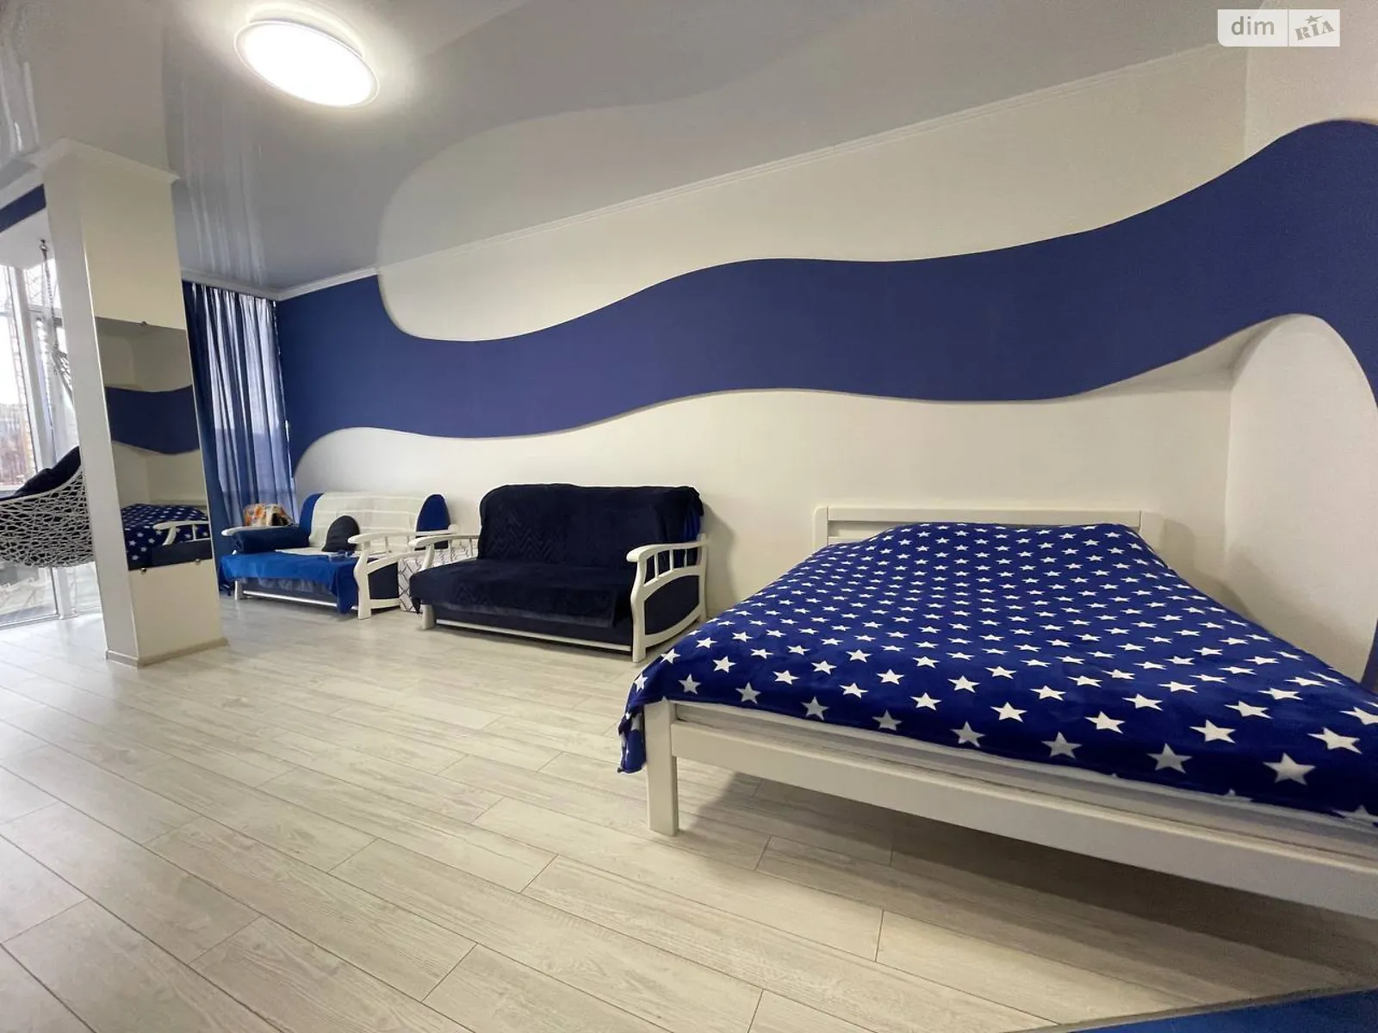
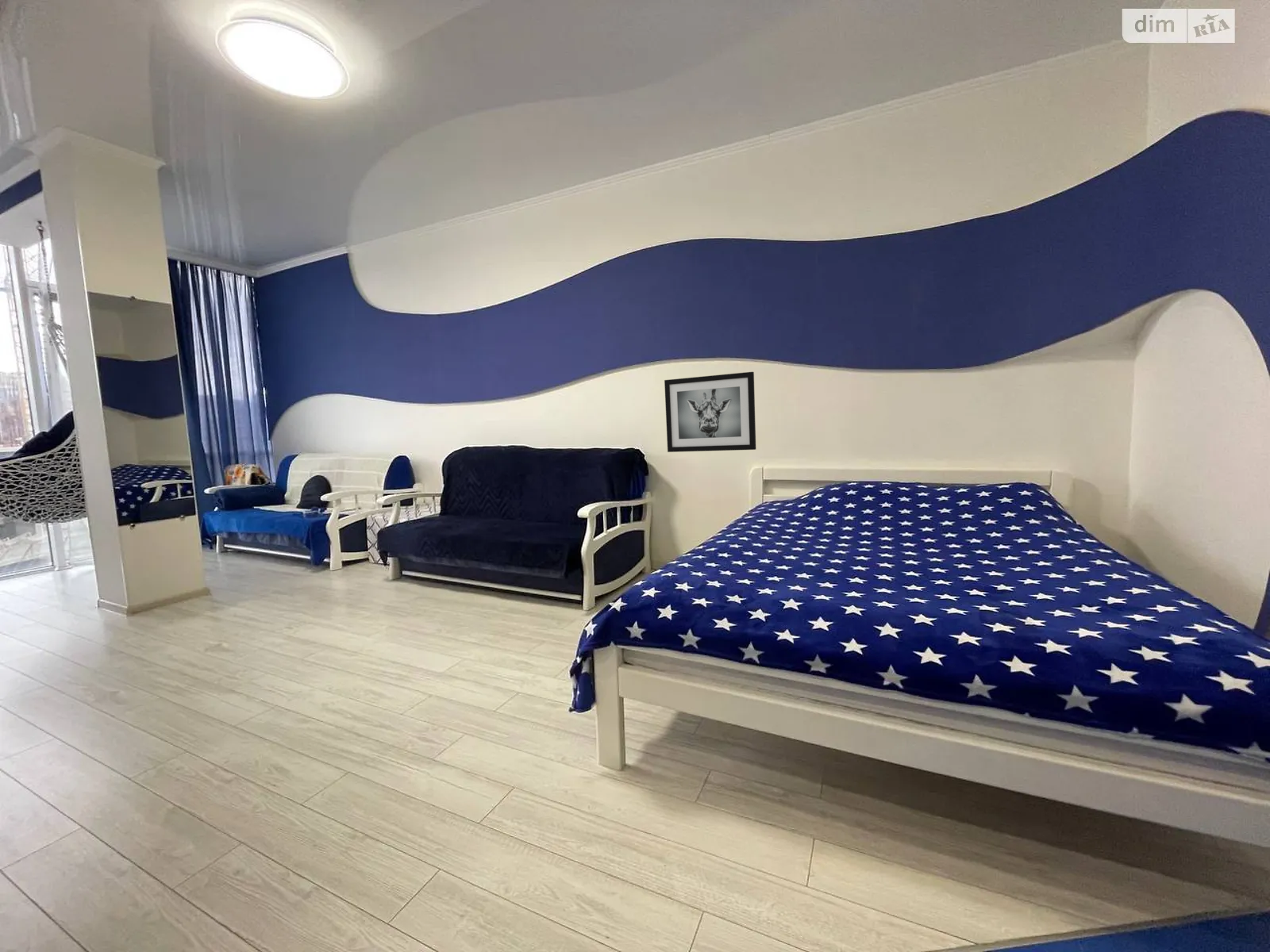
+ wall art (709, 413)
